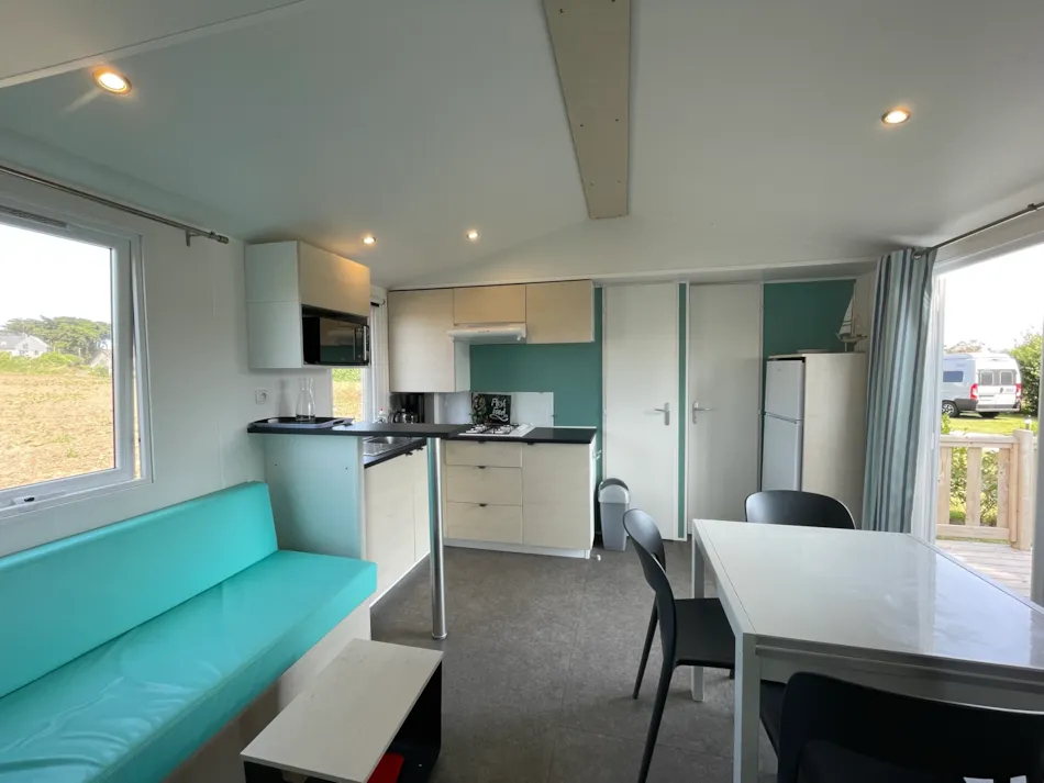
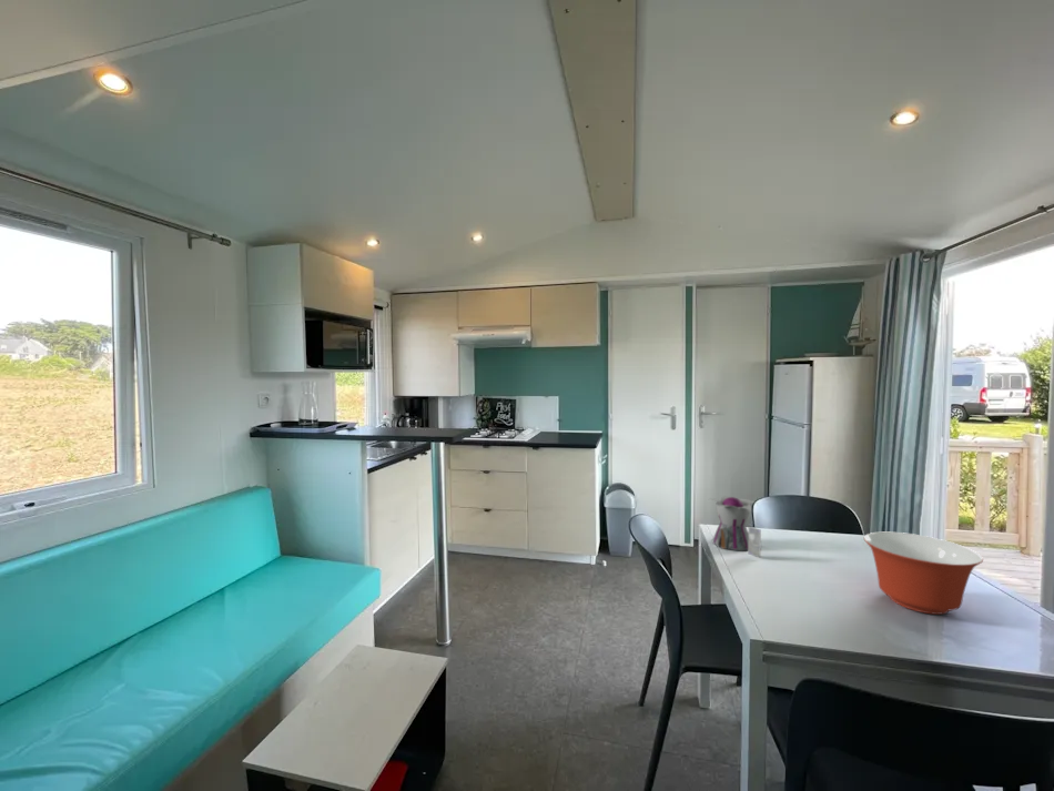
+ mixing bowl (919, 575)
+ teapot (736, 521)
